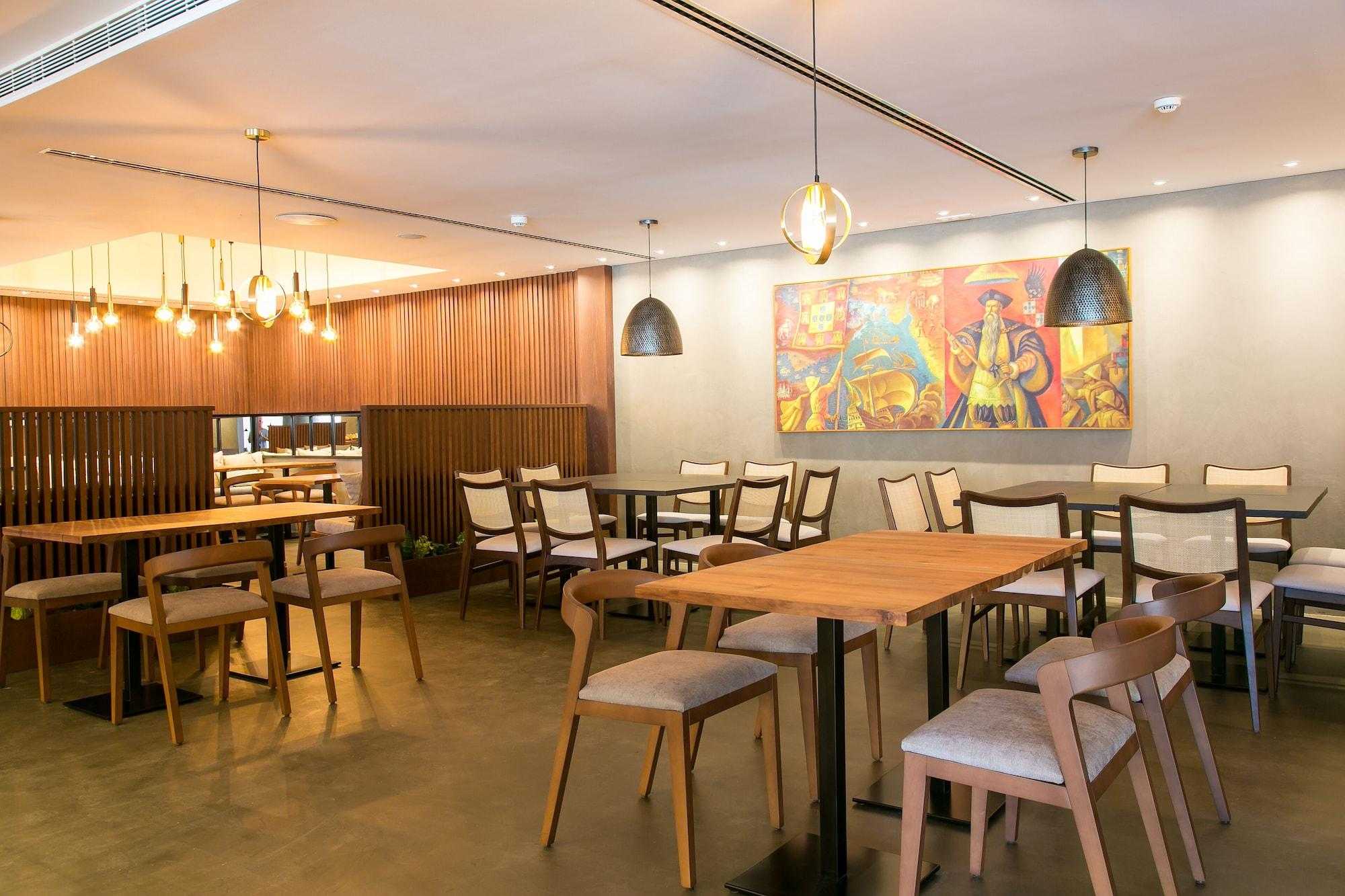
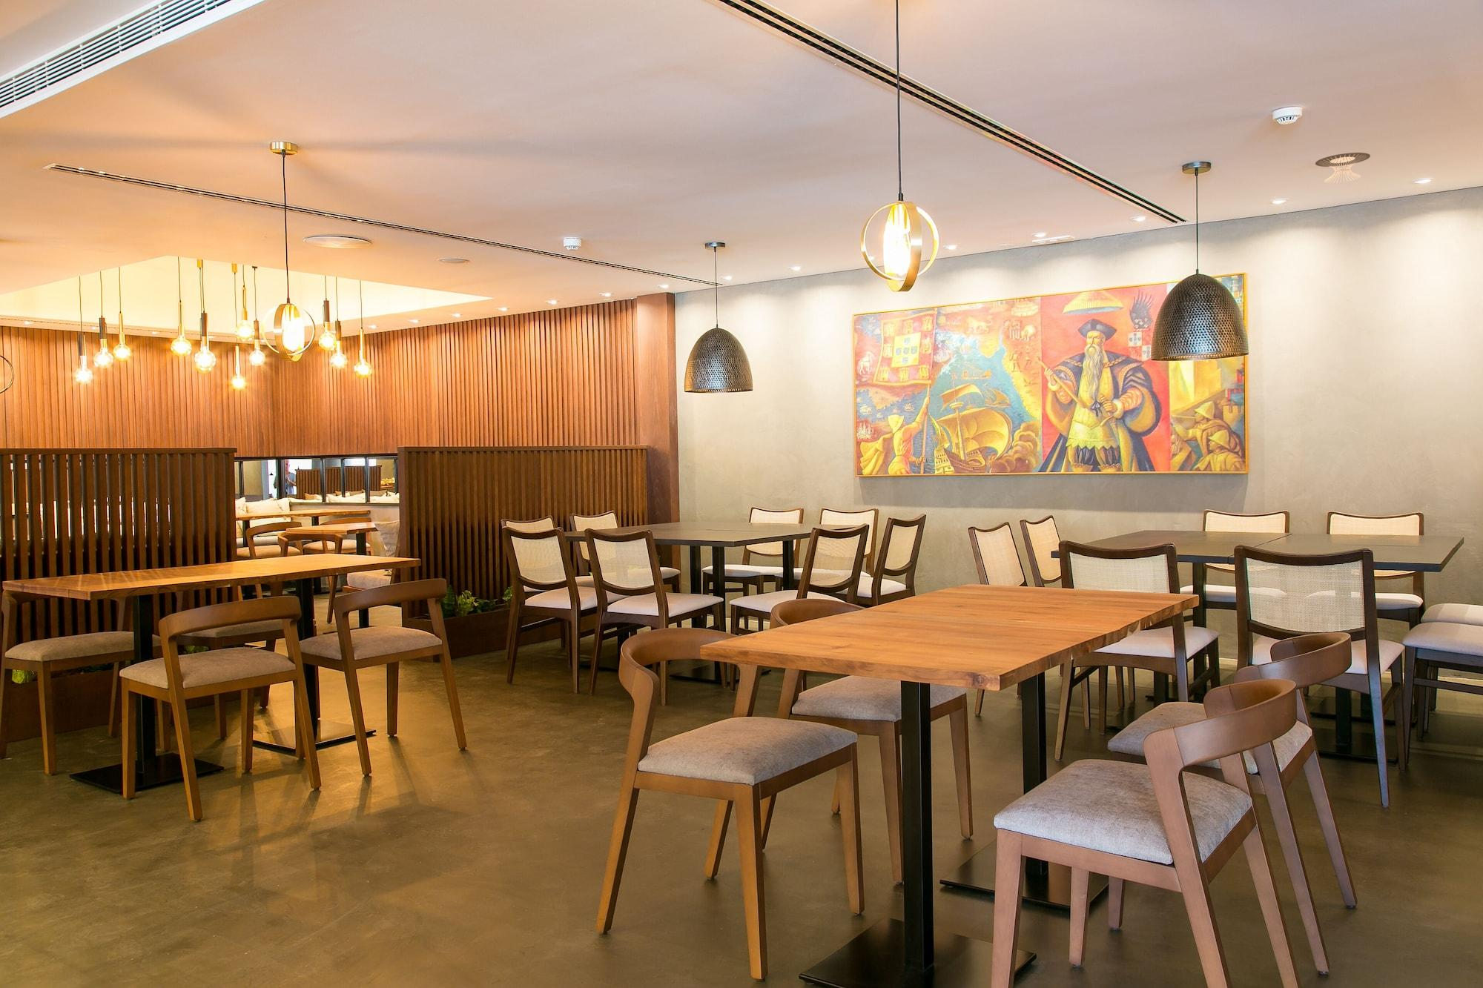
+ recessed light (1343, 169)
